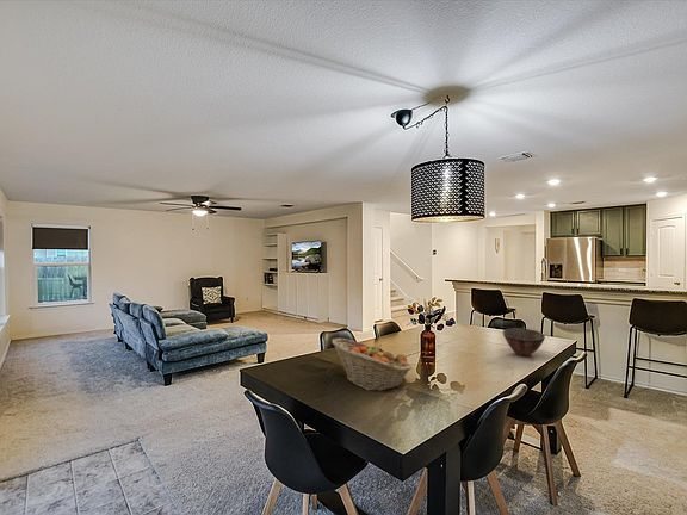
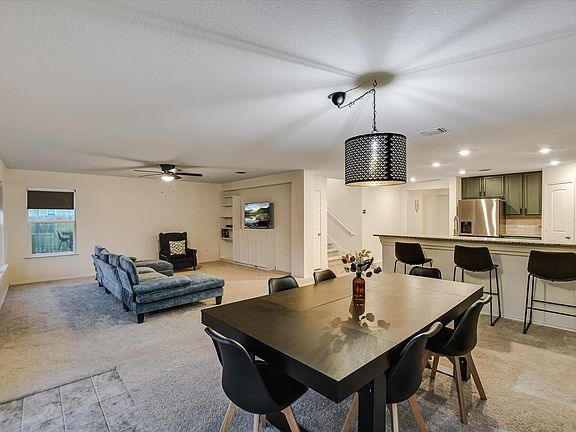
- bowl (522, 342)
- fruit basket (370, 360)
